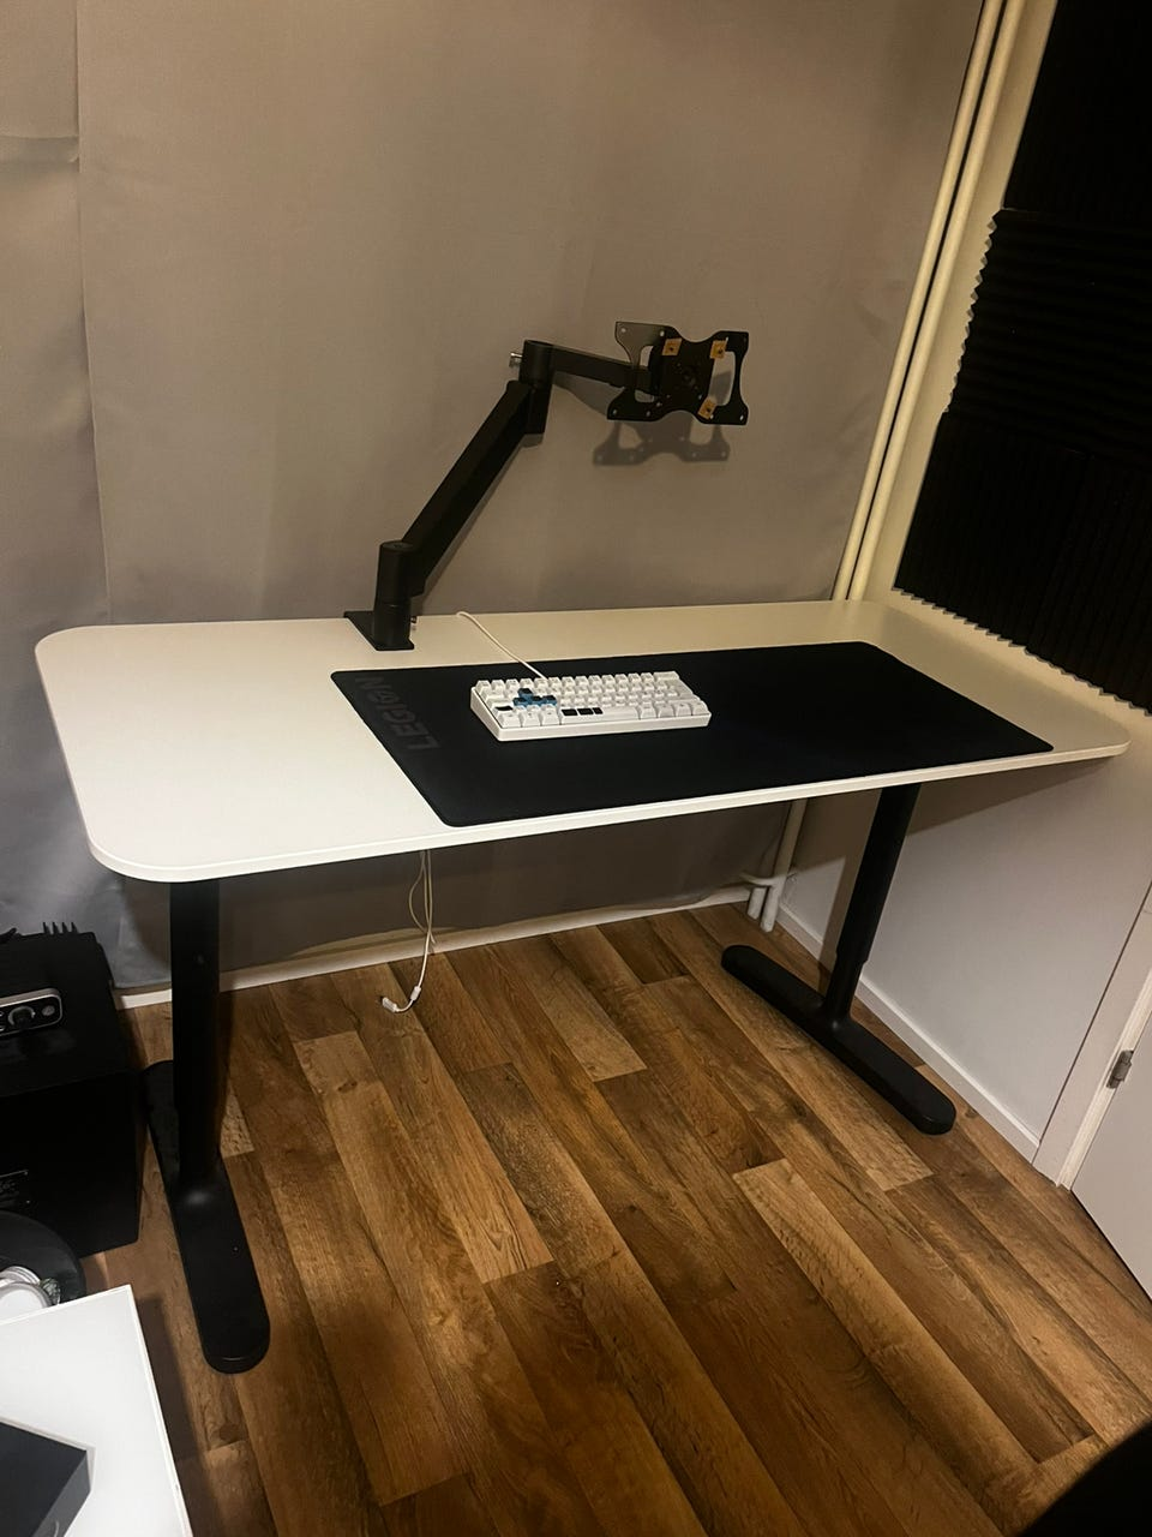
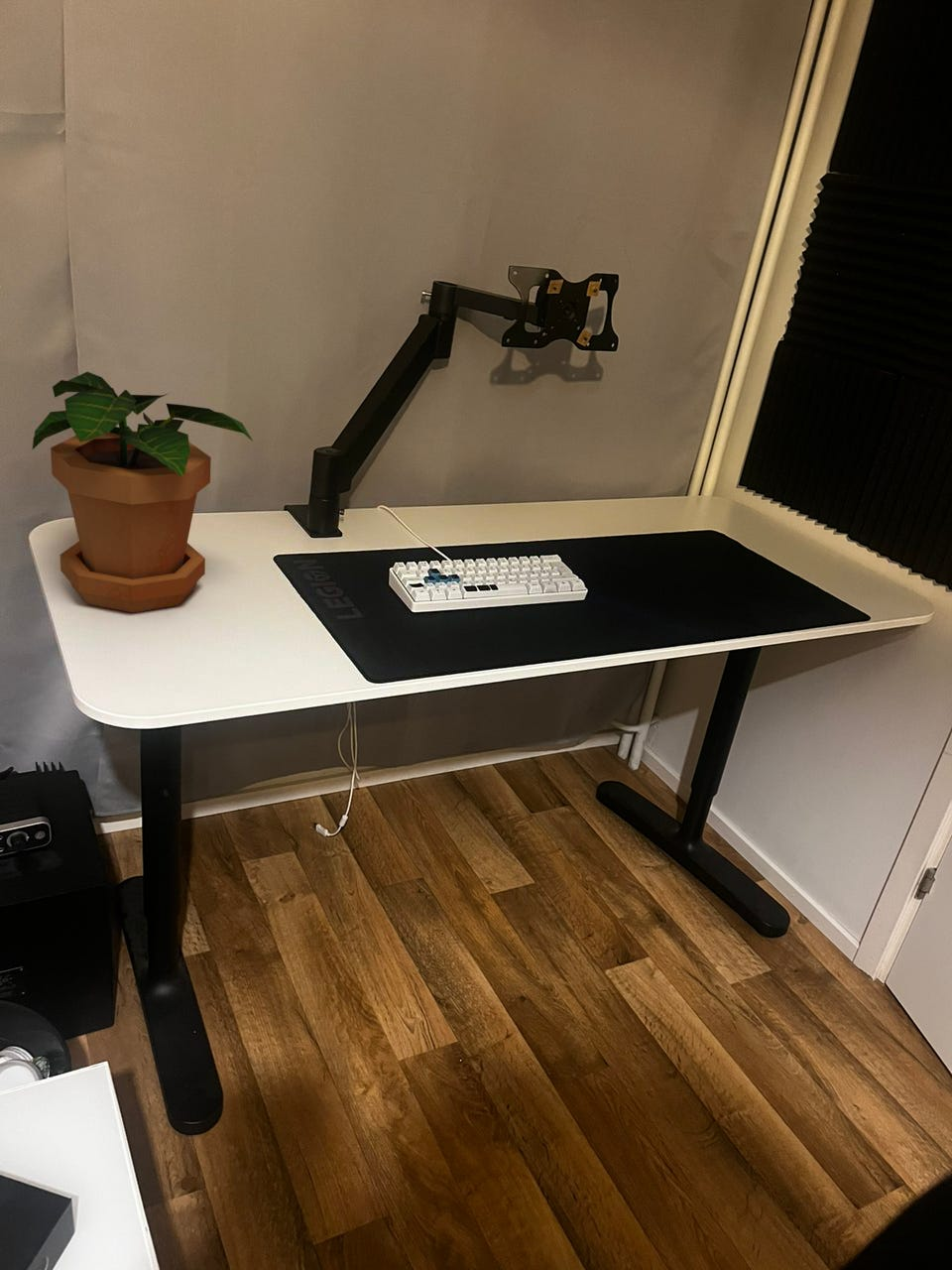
+ potted plant (146, 485)
